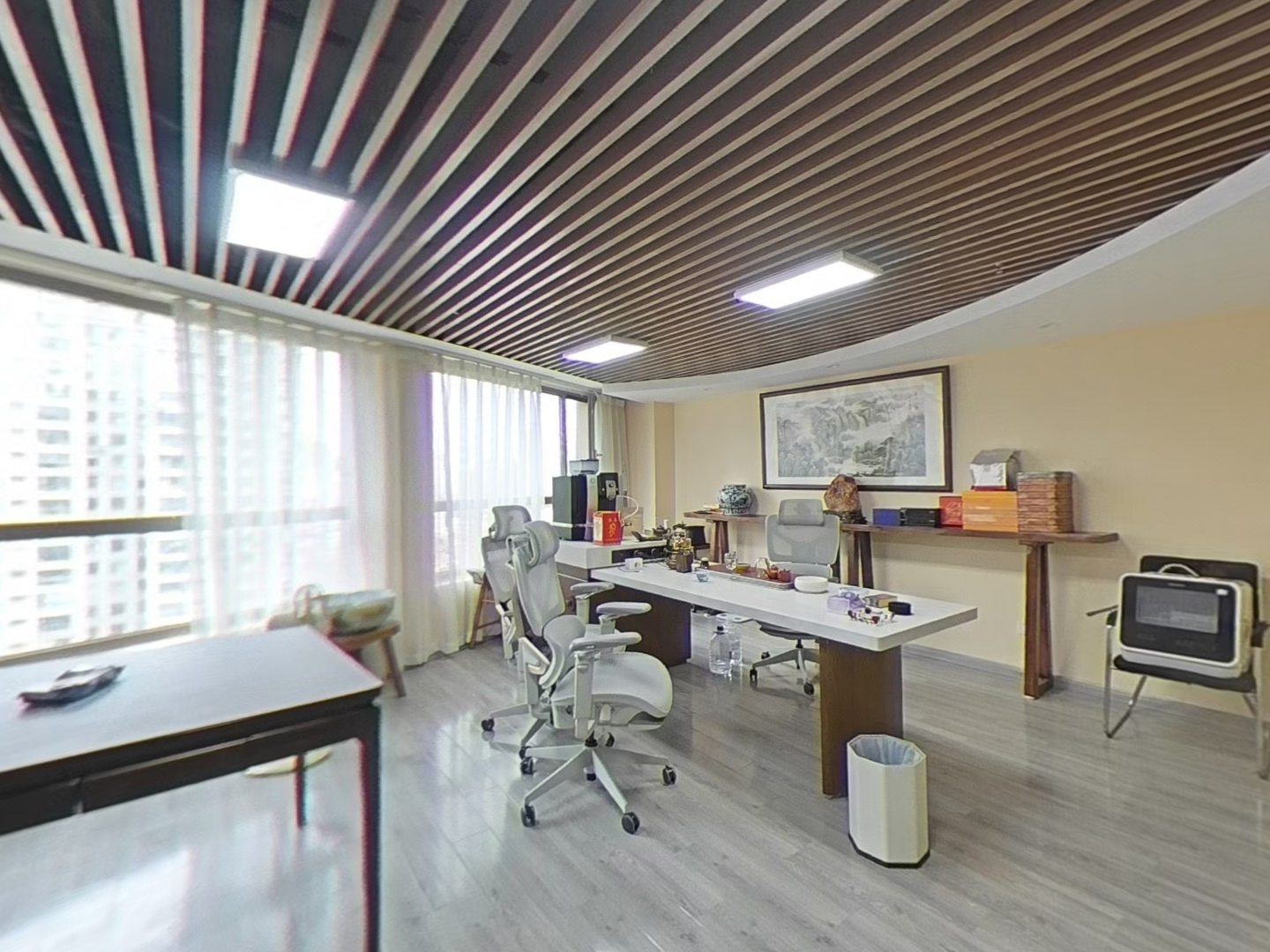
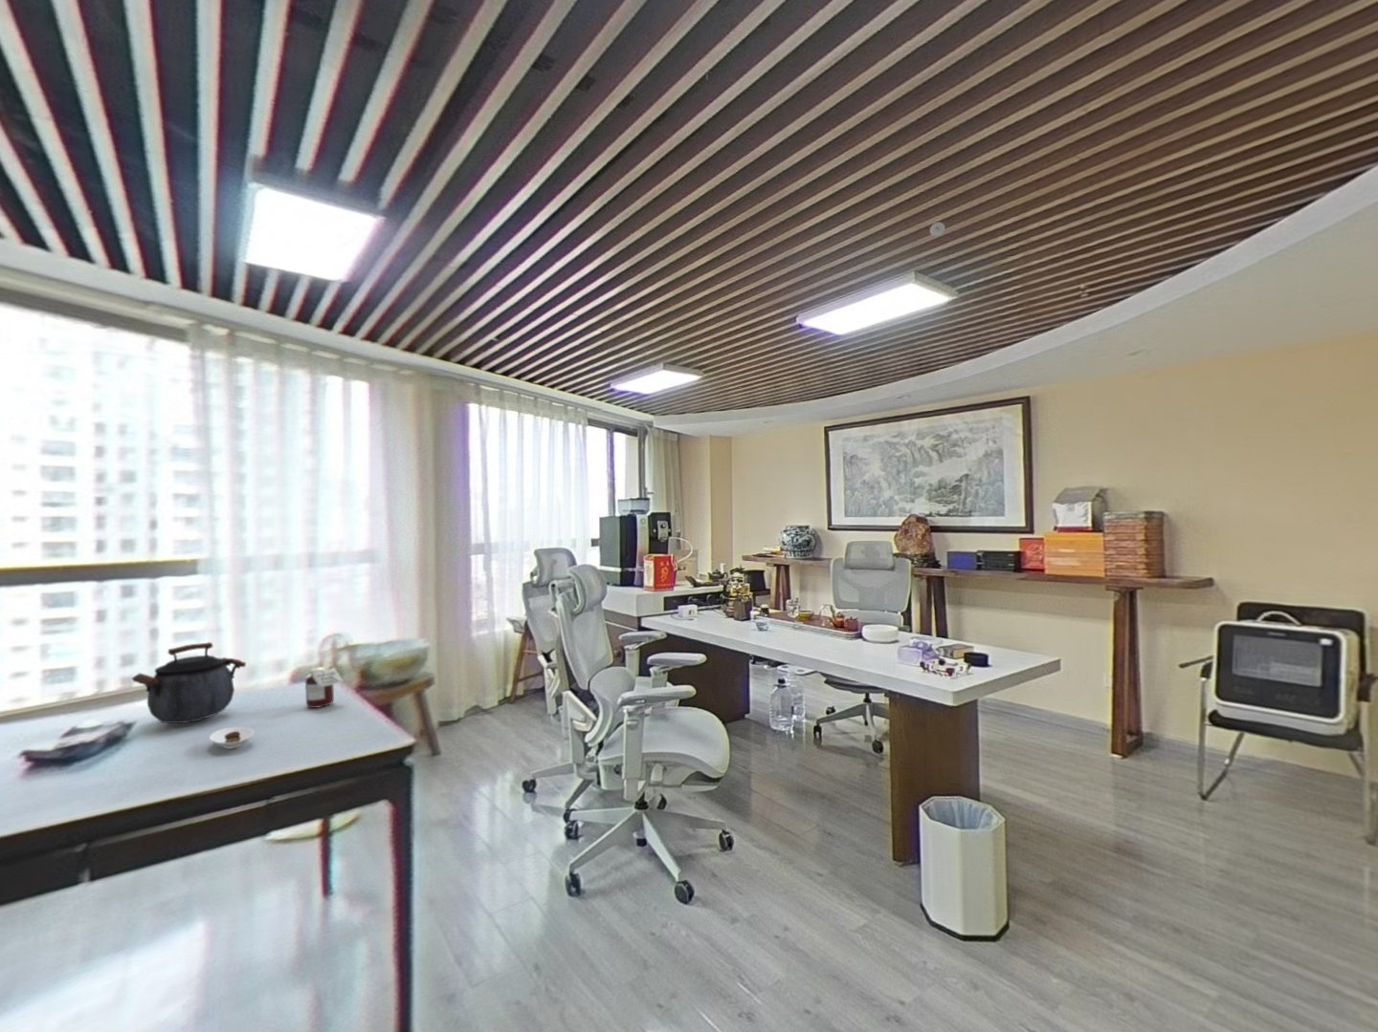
+ jar (321, 687)
+ kettle (191, 681)
+ saucer (231, 738)
+ smoke detector (936, 230)
